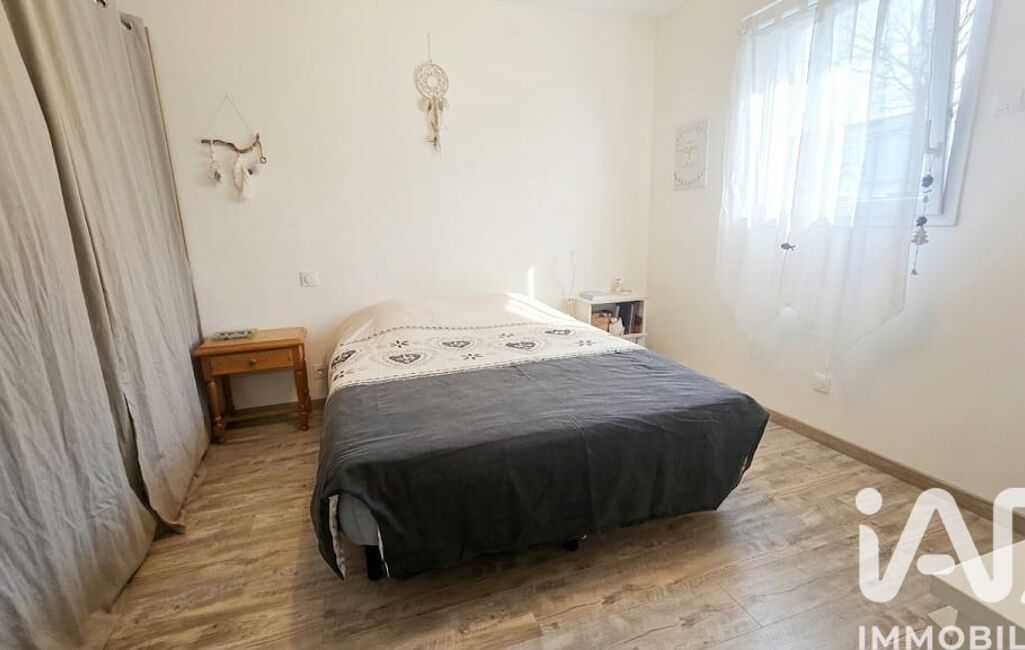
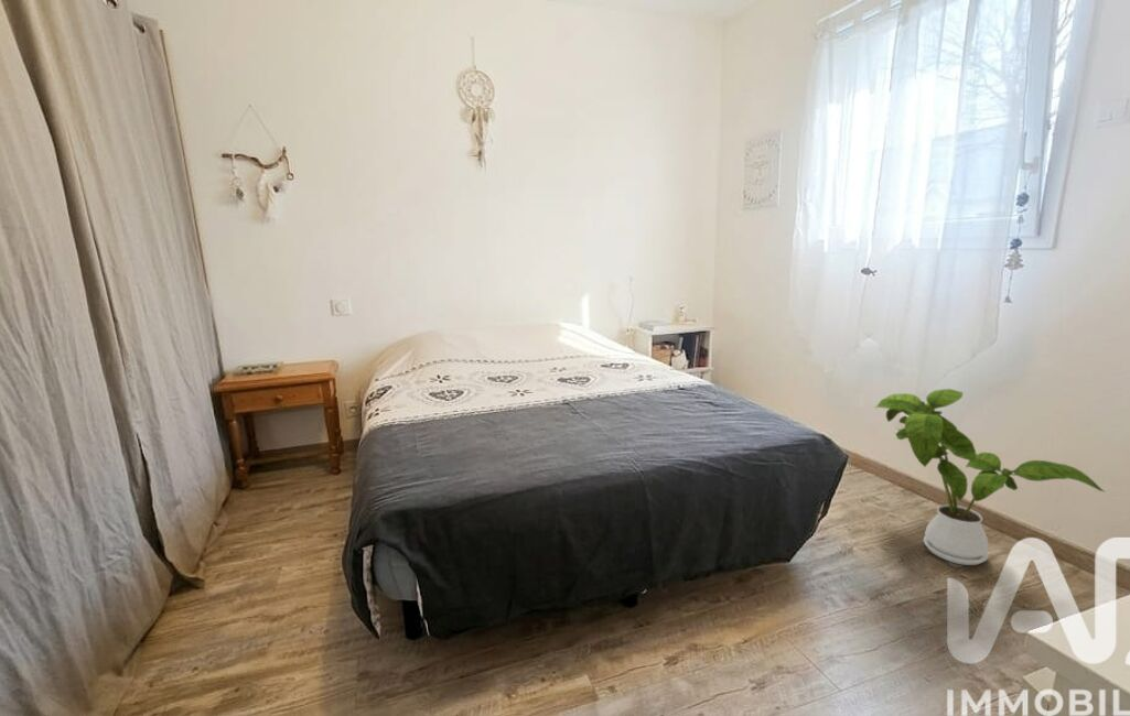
+ house plant (951, 479)
